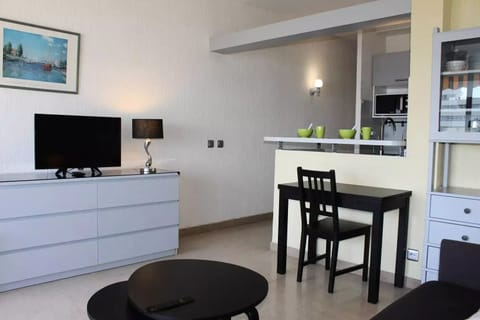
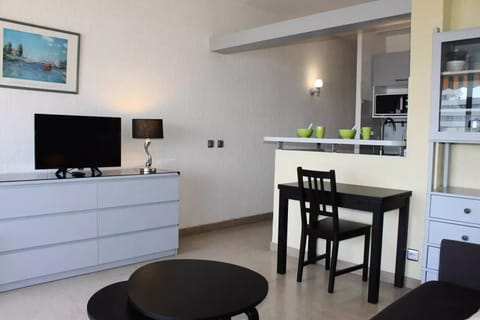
- remote control (170, 305)
